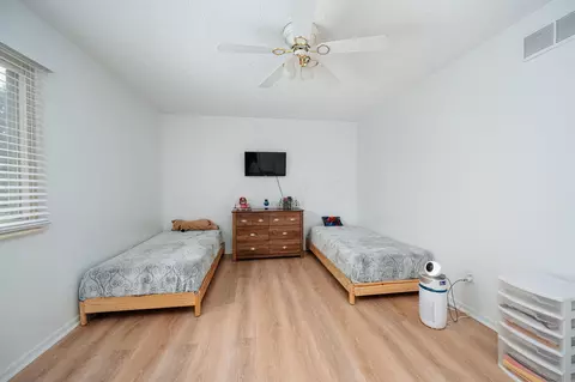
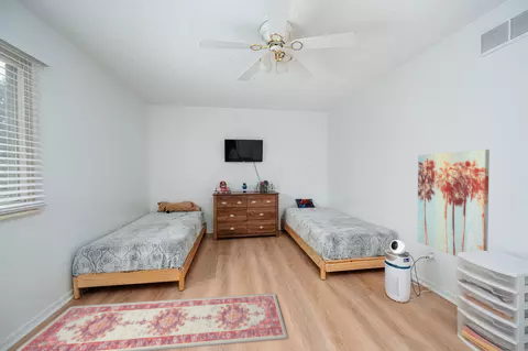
+ wall art (448, 202)
+ rug (167, 320)
